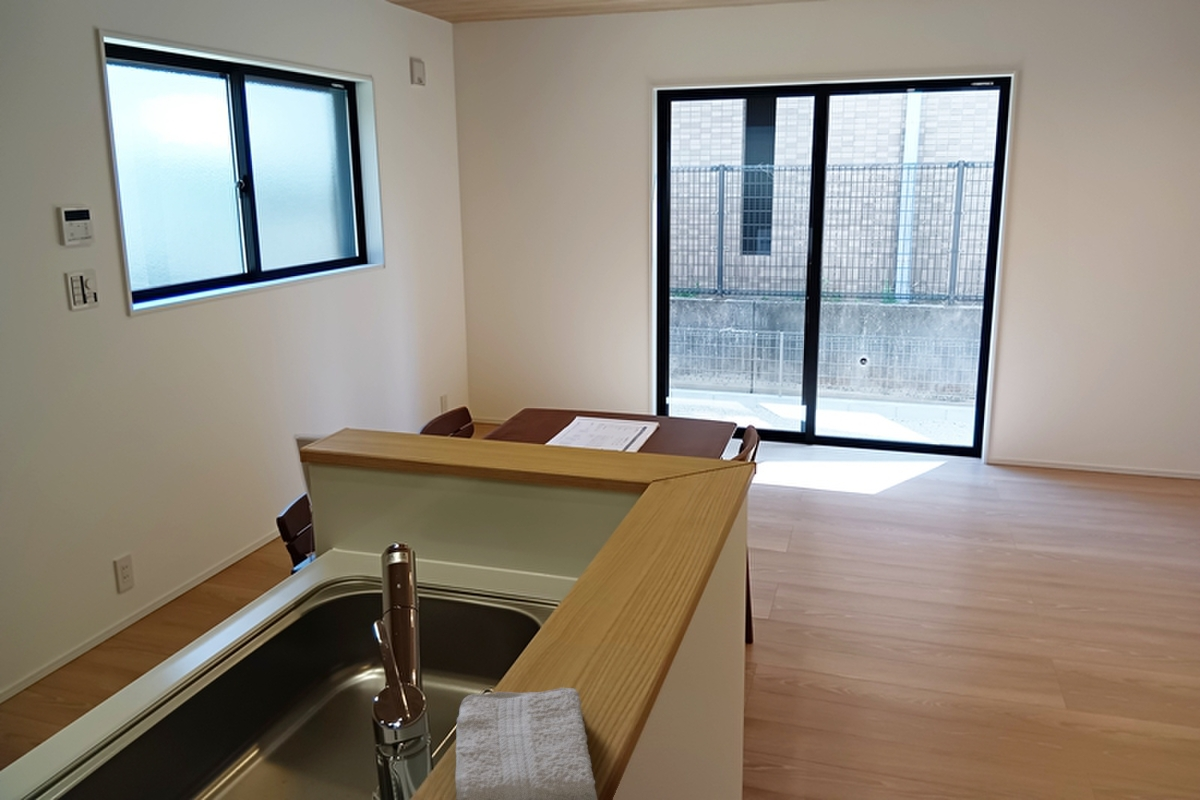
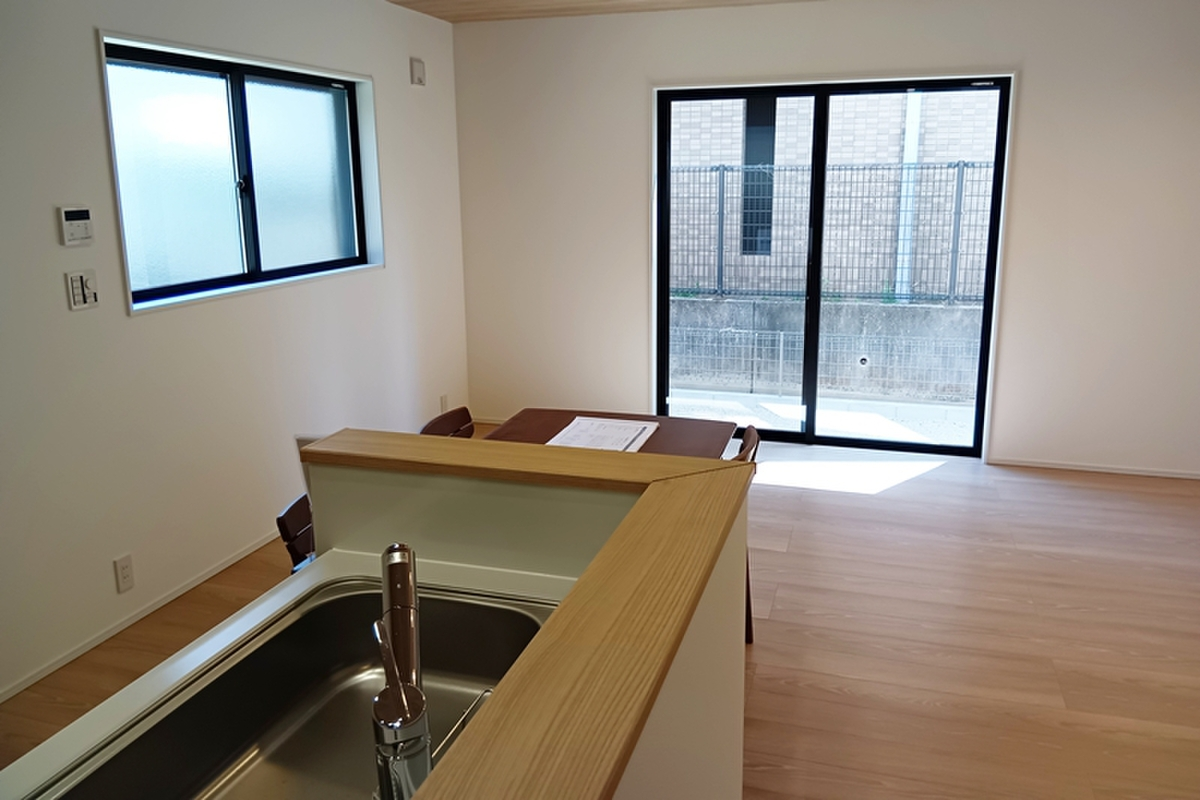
- washcloth (523, 743)
